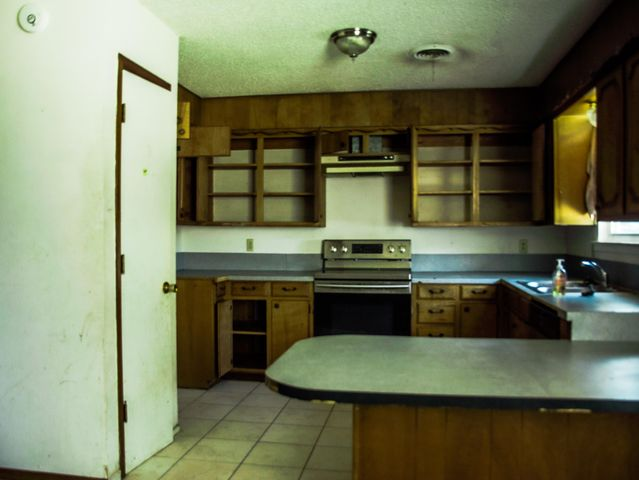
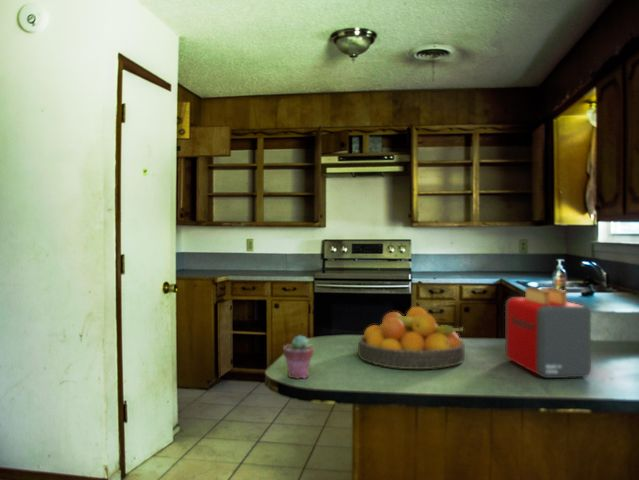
+ fruit bowl (410, 333)
+ potted succulent (298, 355)
+ toaster (544, 328)
